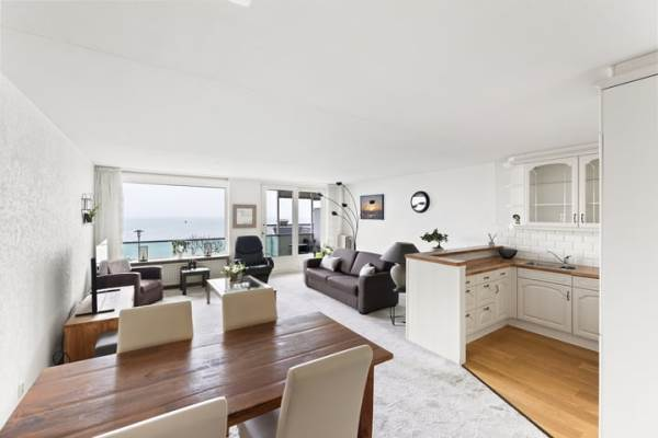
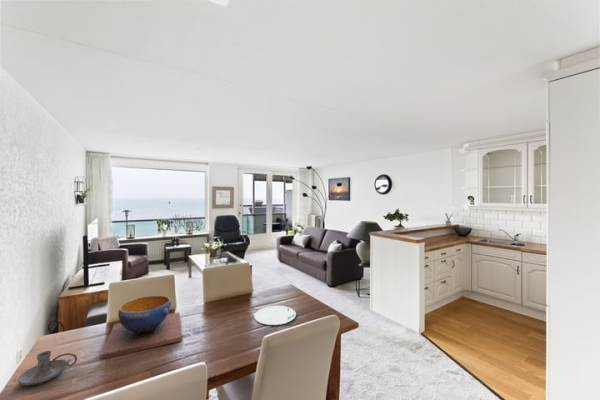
+ candle holder (49, 363)
+ decorative bowl (146, 318)
+ plate (275, 312)
